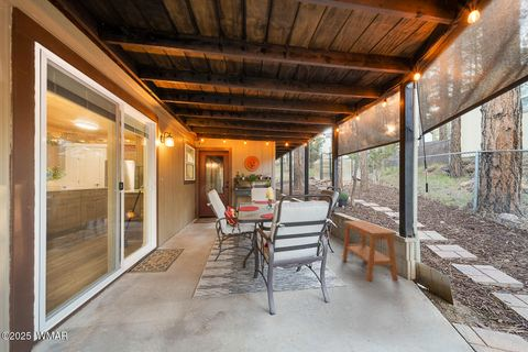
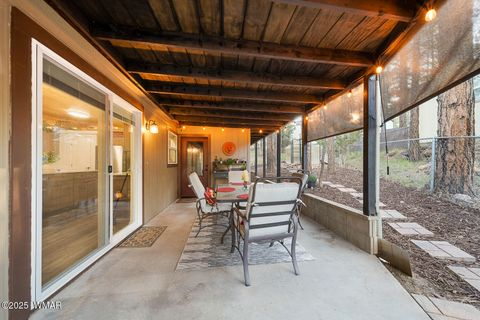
- side table (366, 248)
